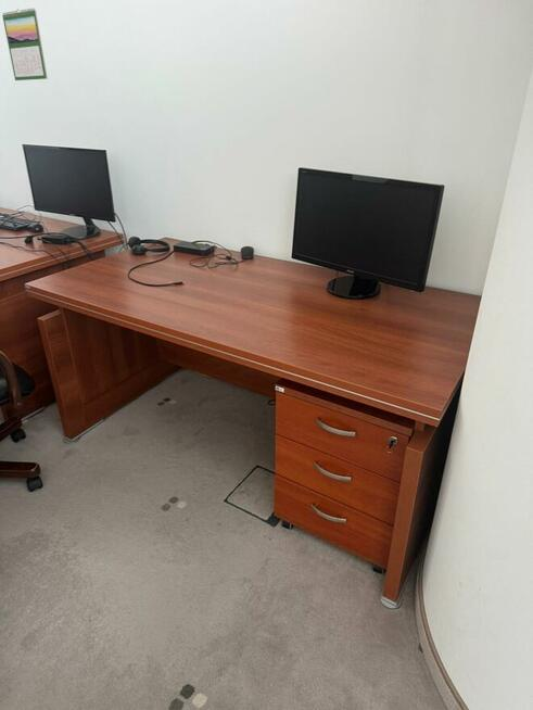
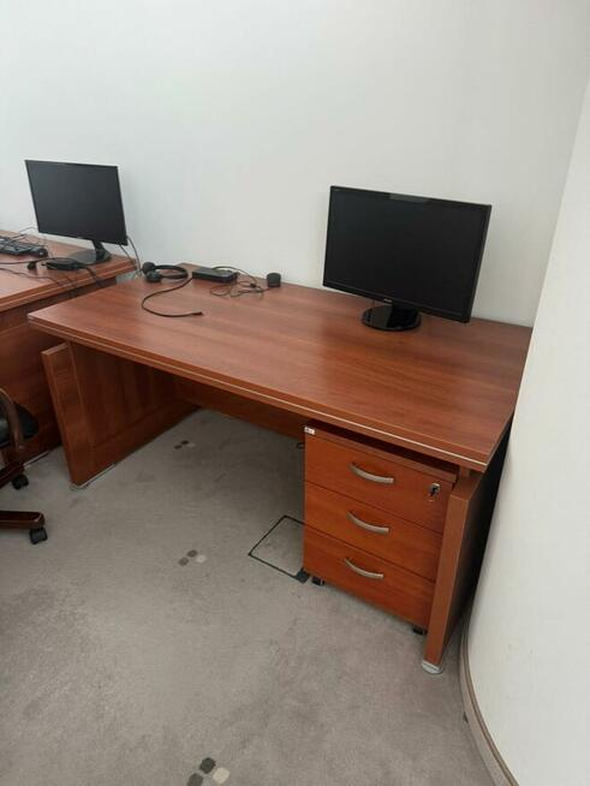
- calendar (24, 45)
